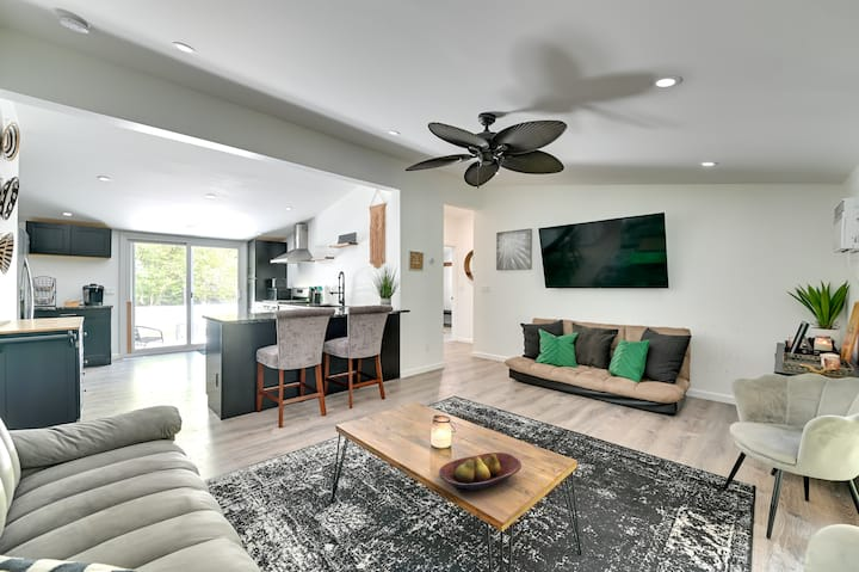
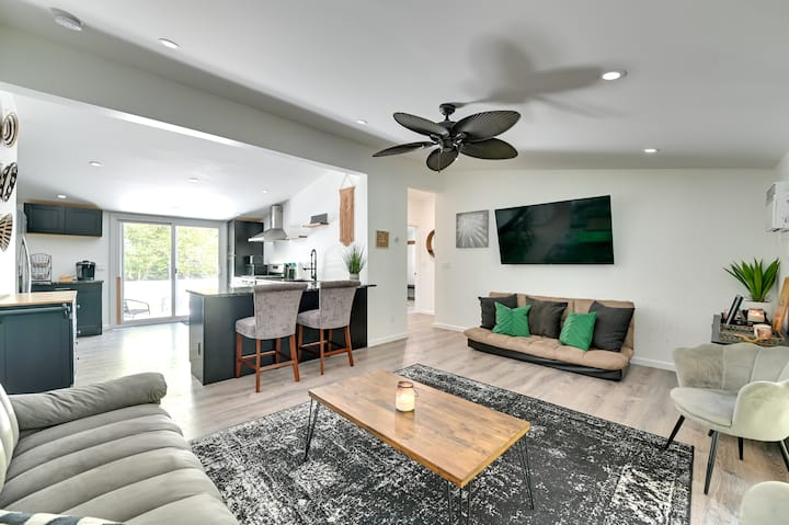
- fruit bowl (481, 468)
